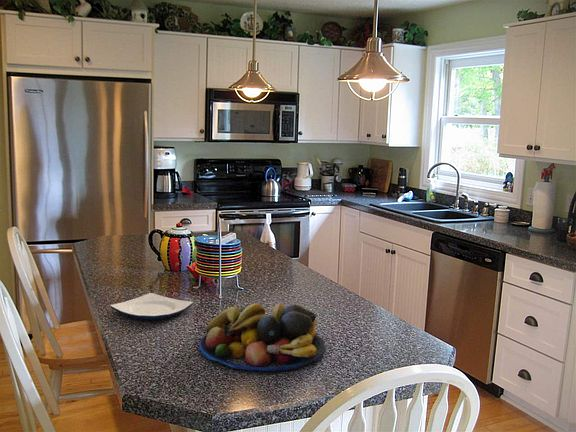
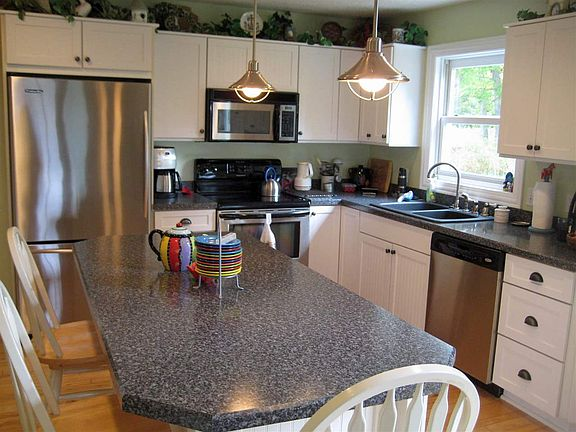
- plate (152, 307)
- fruit bowl (262, 324)
